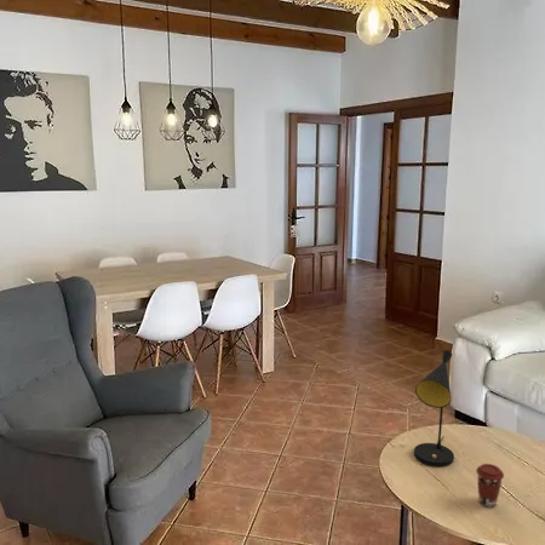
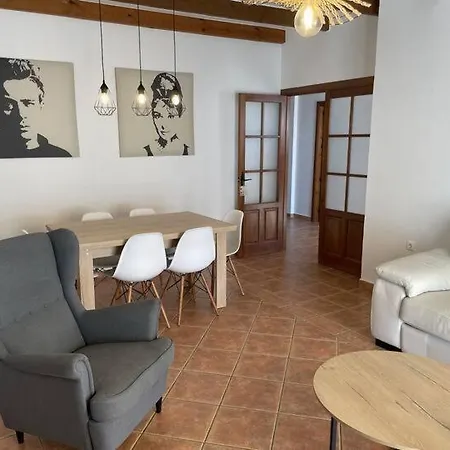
- table lamp (437, 406)
- coffee cup (488, 486)
